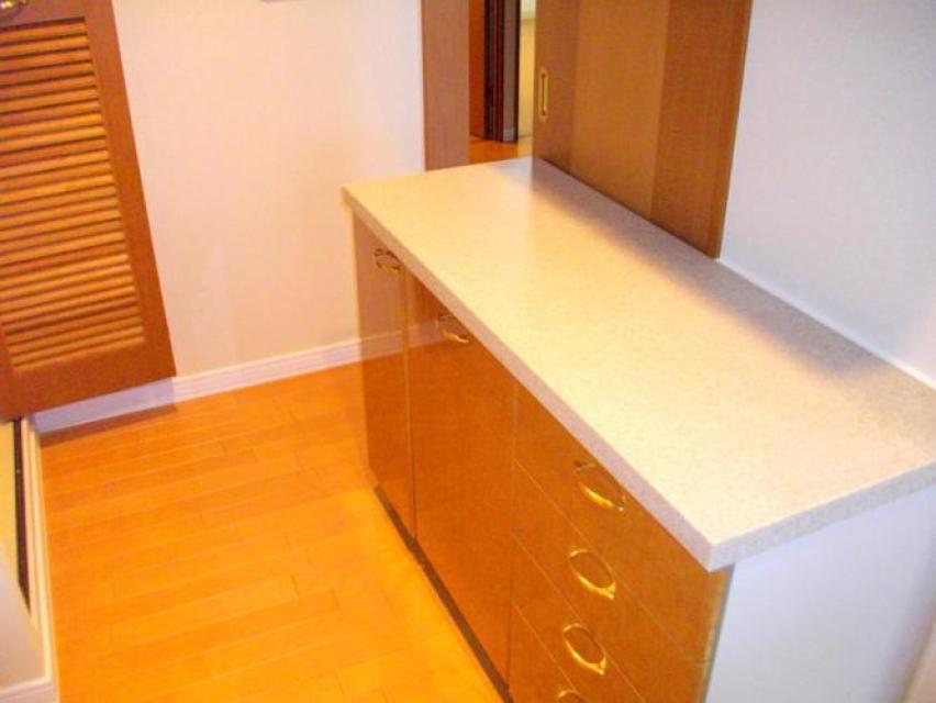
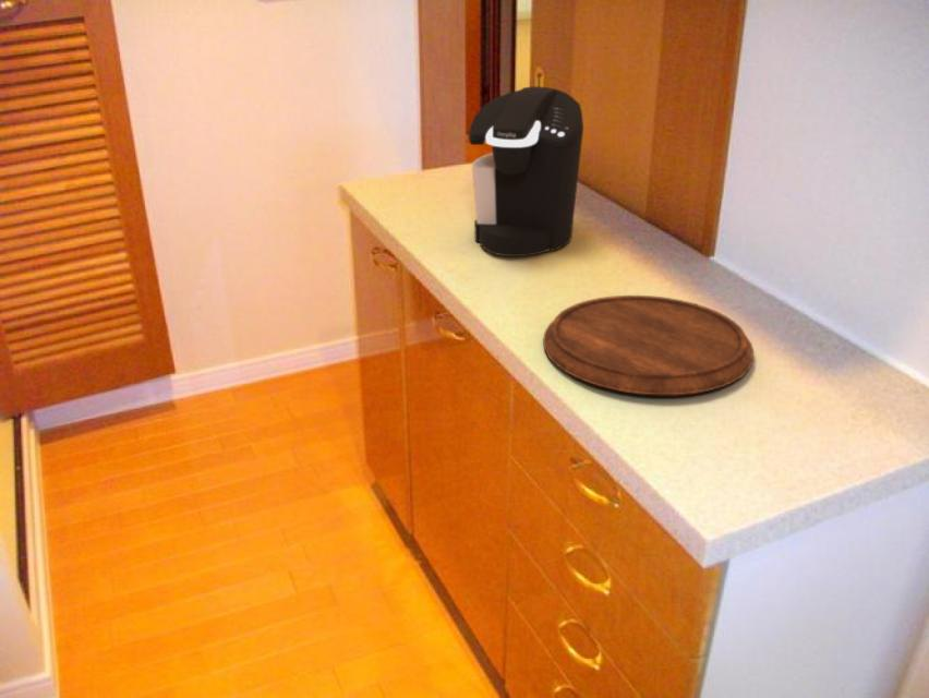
+ coffee maker (522, 168)
+ cutting board (647, 338)
